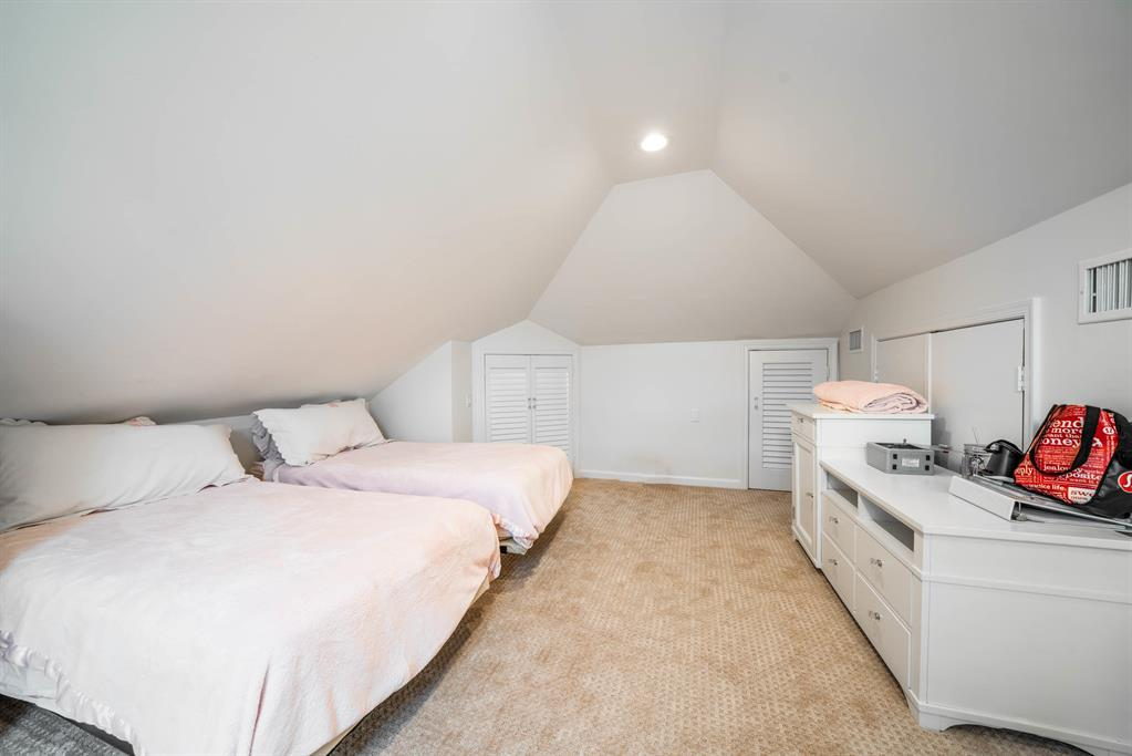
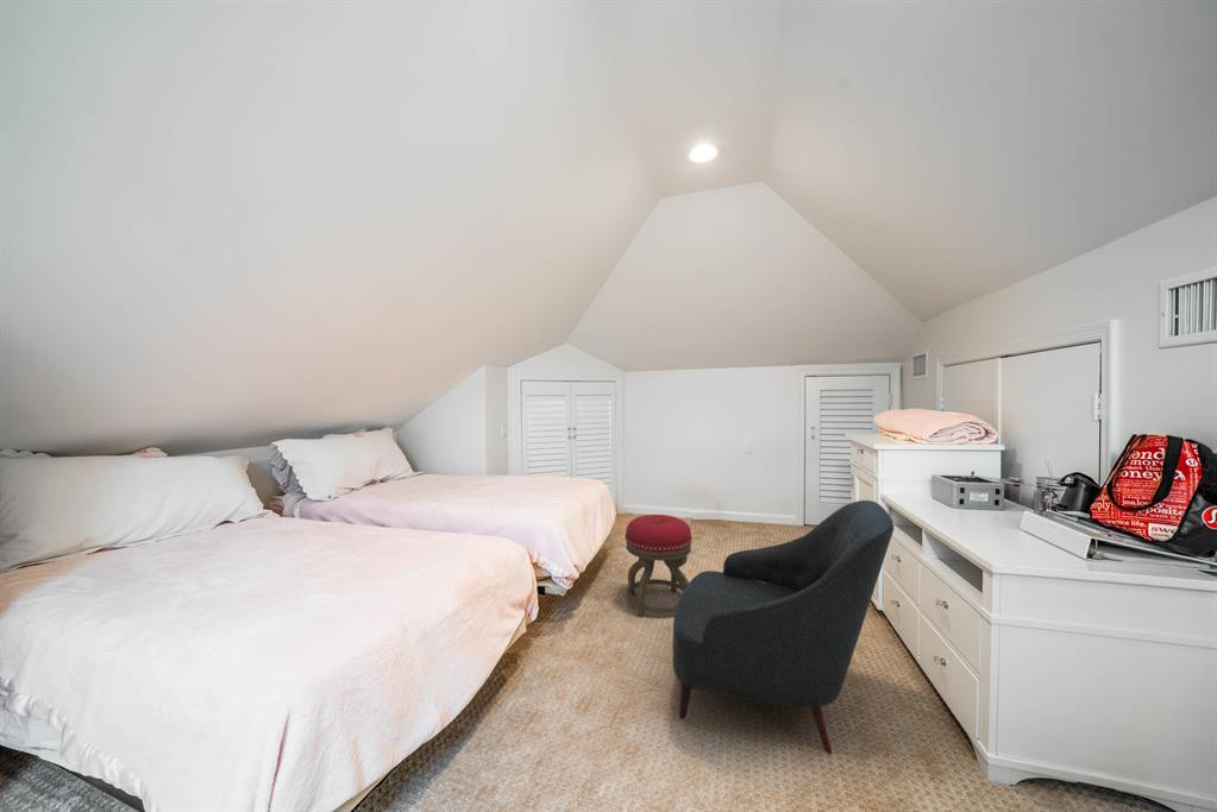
+ armchair (773, 593)
+ stool (659, 560)
